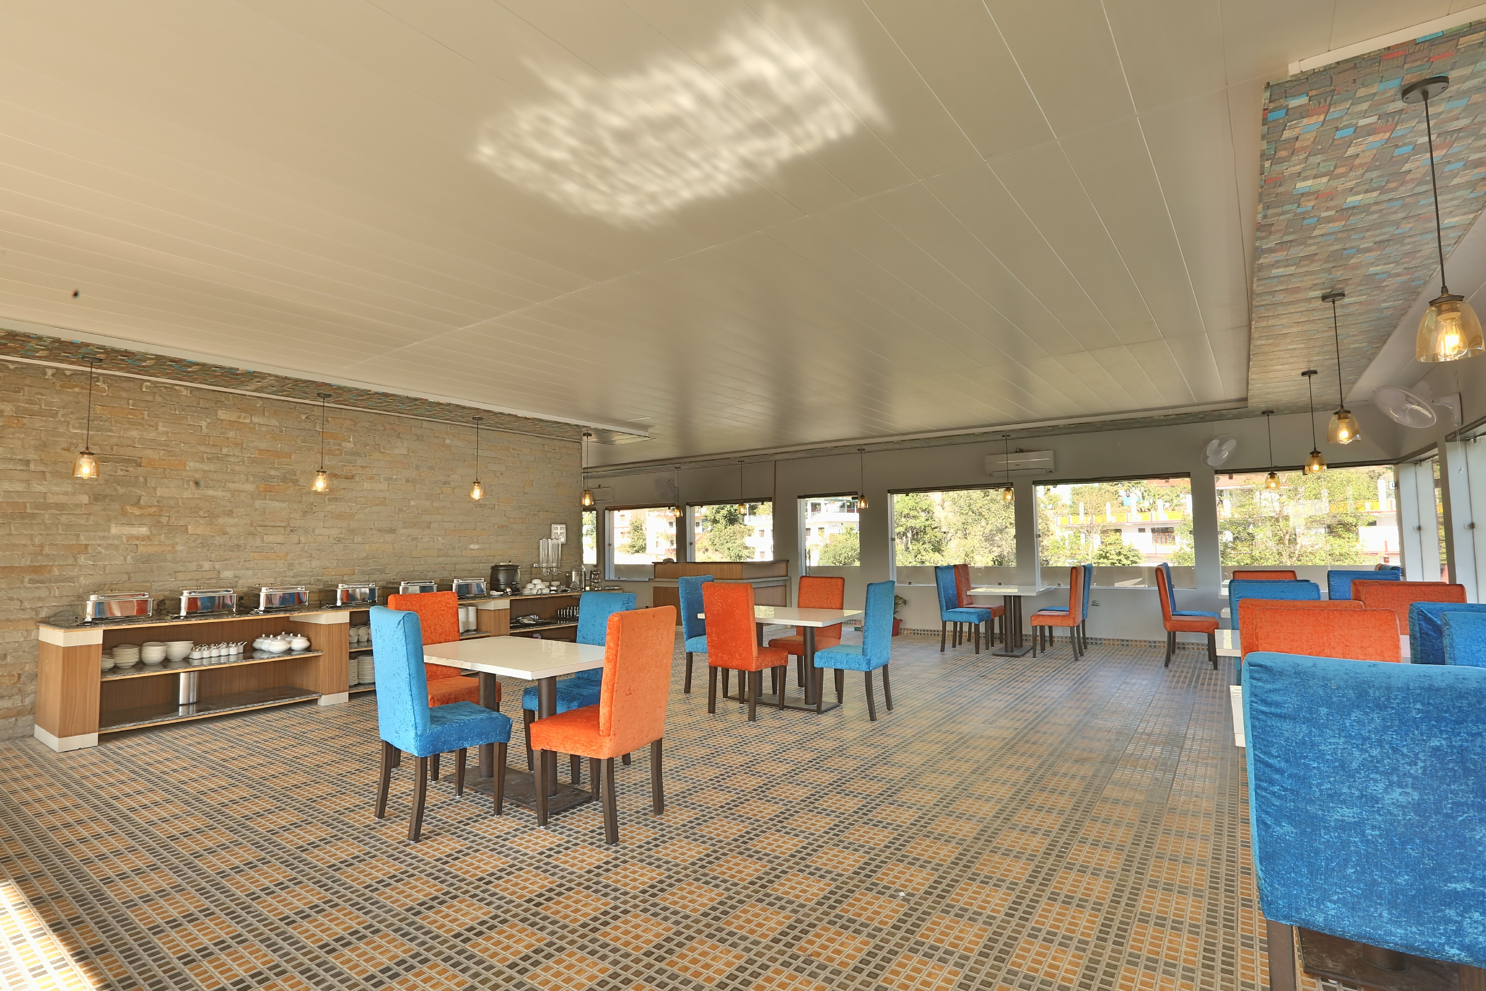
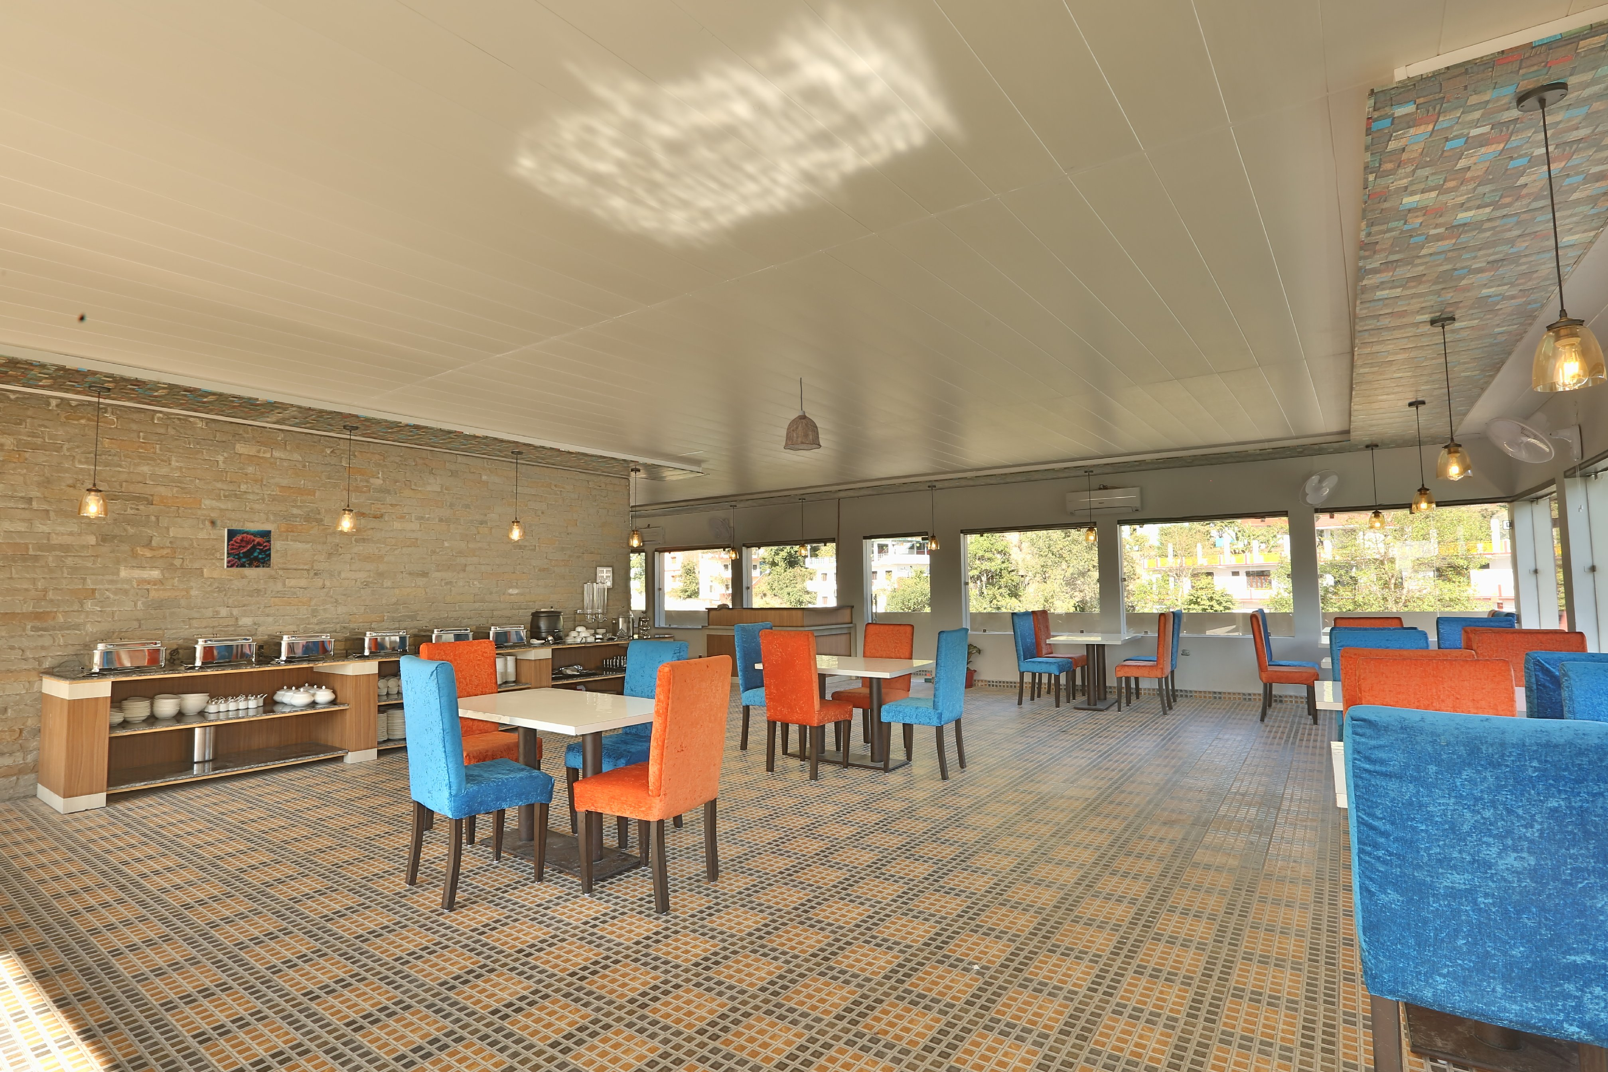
+ pendant lamp (802, 413)
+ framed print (249, 548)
